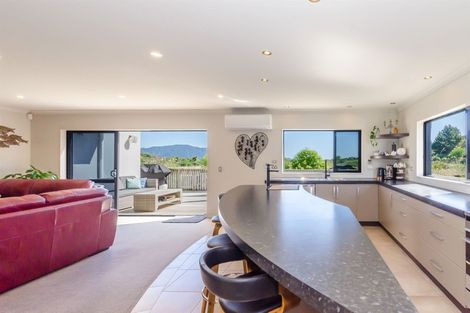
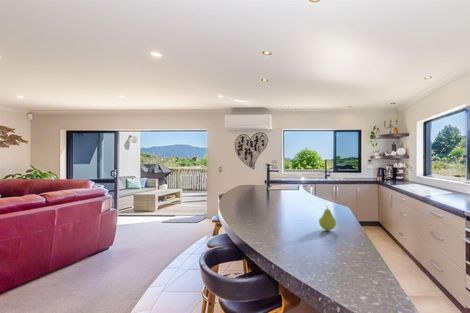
+ fruit (327, 217)
